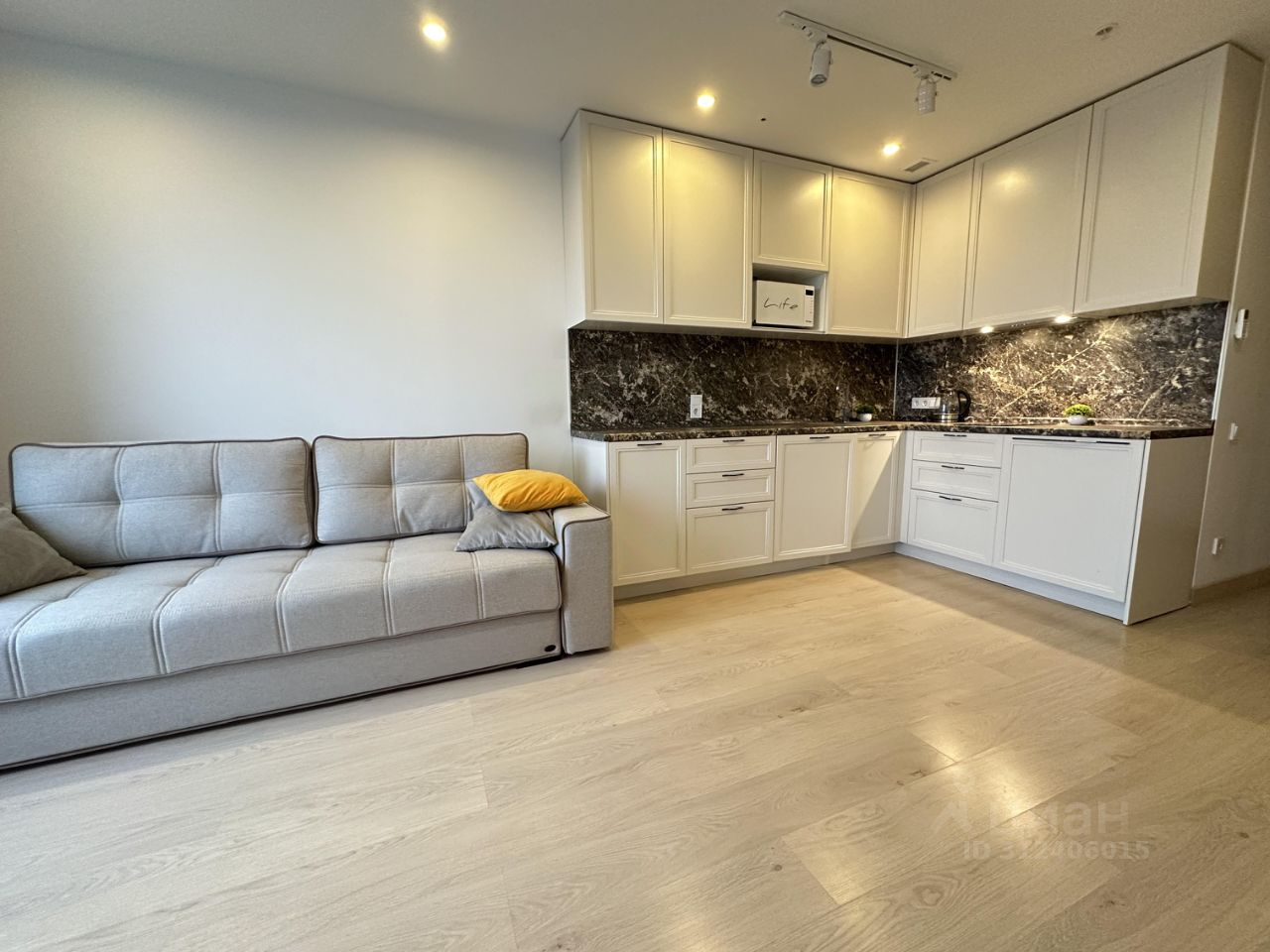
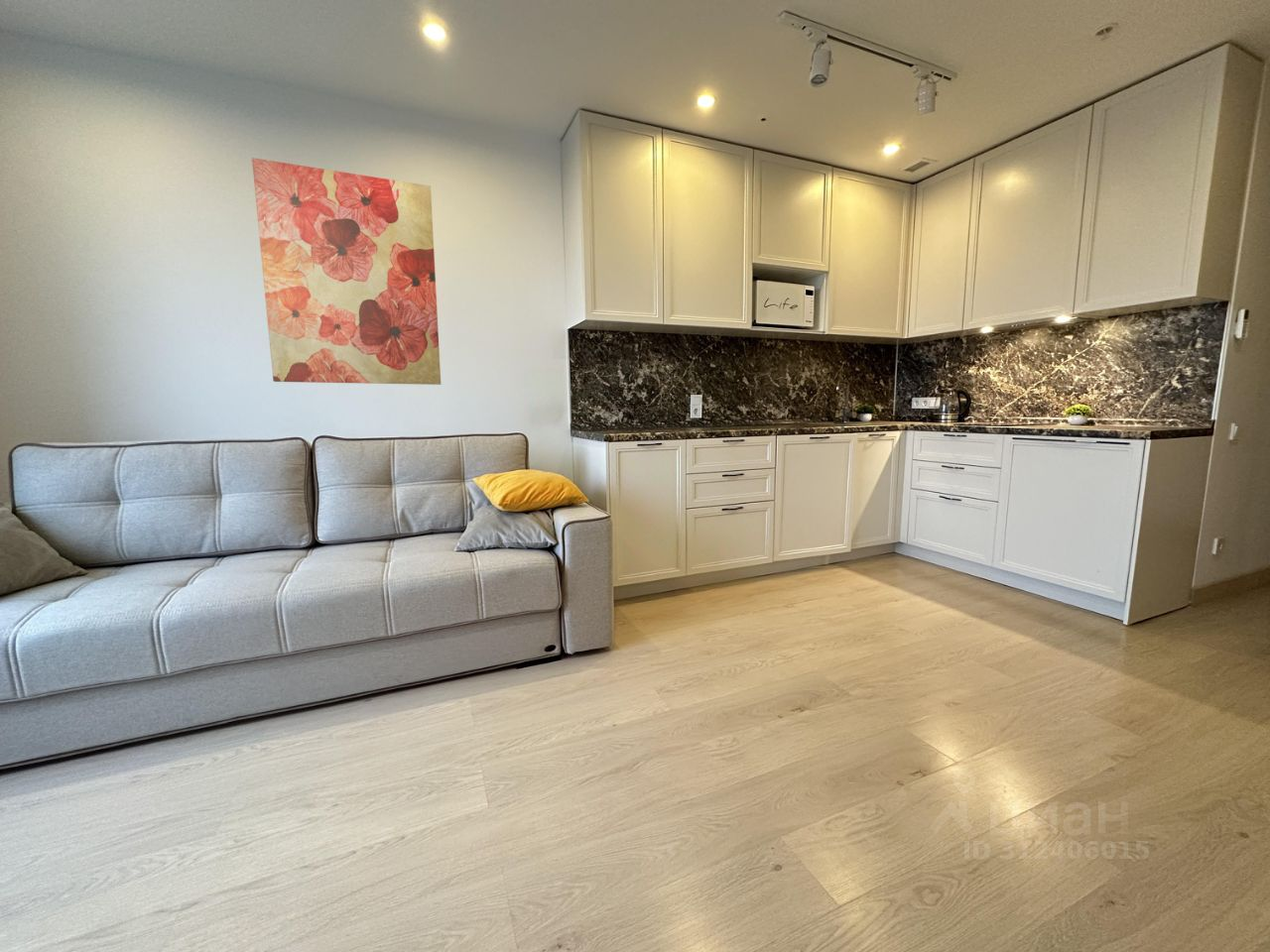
+ wall art (354, 281)
